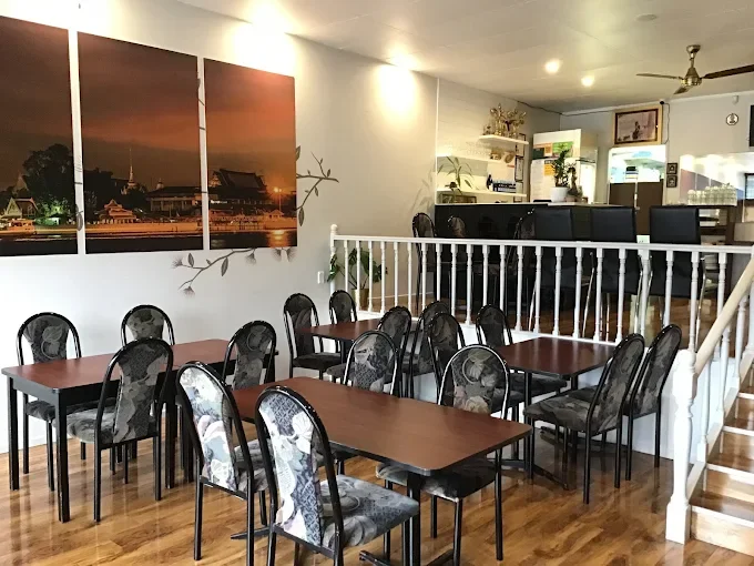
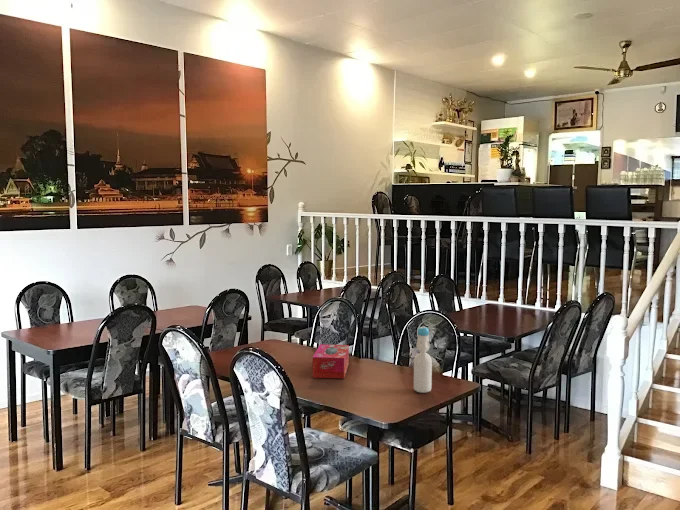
+ tissue box (331, 360)
+ bottle (422, 358)
